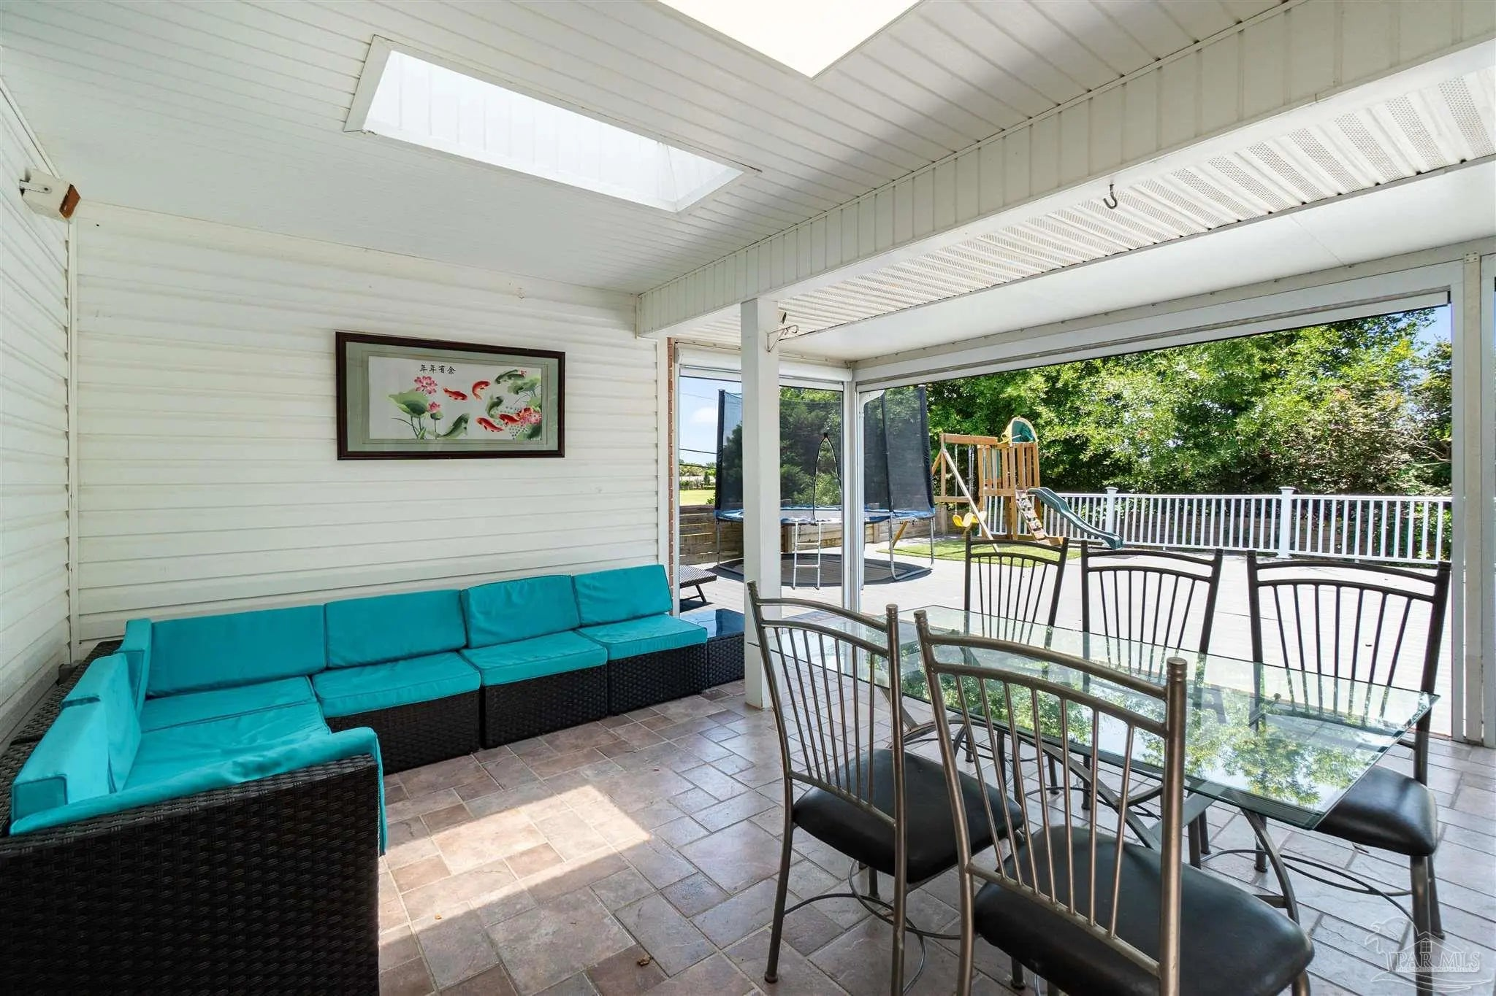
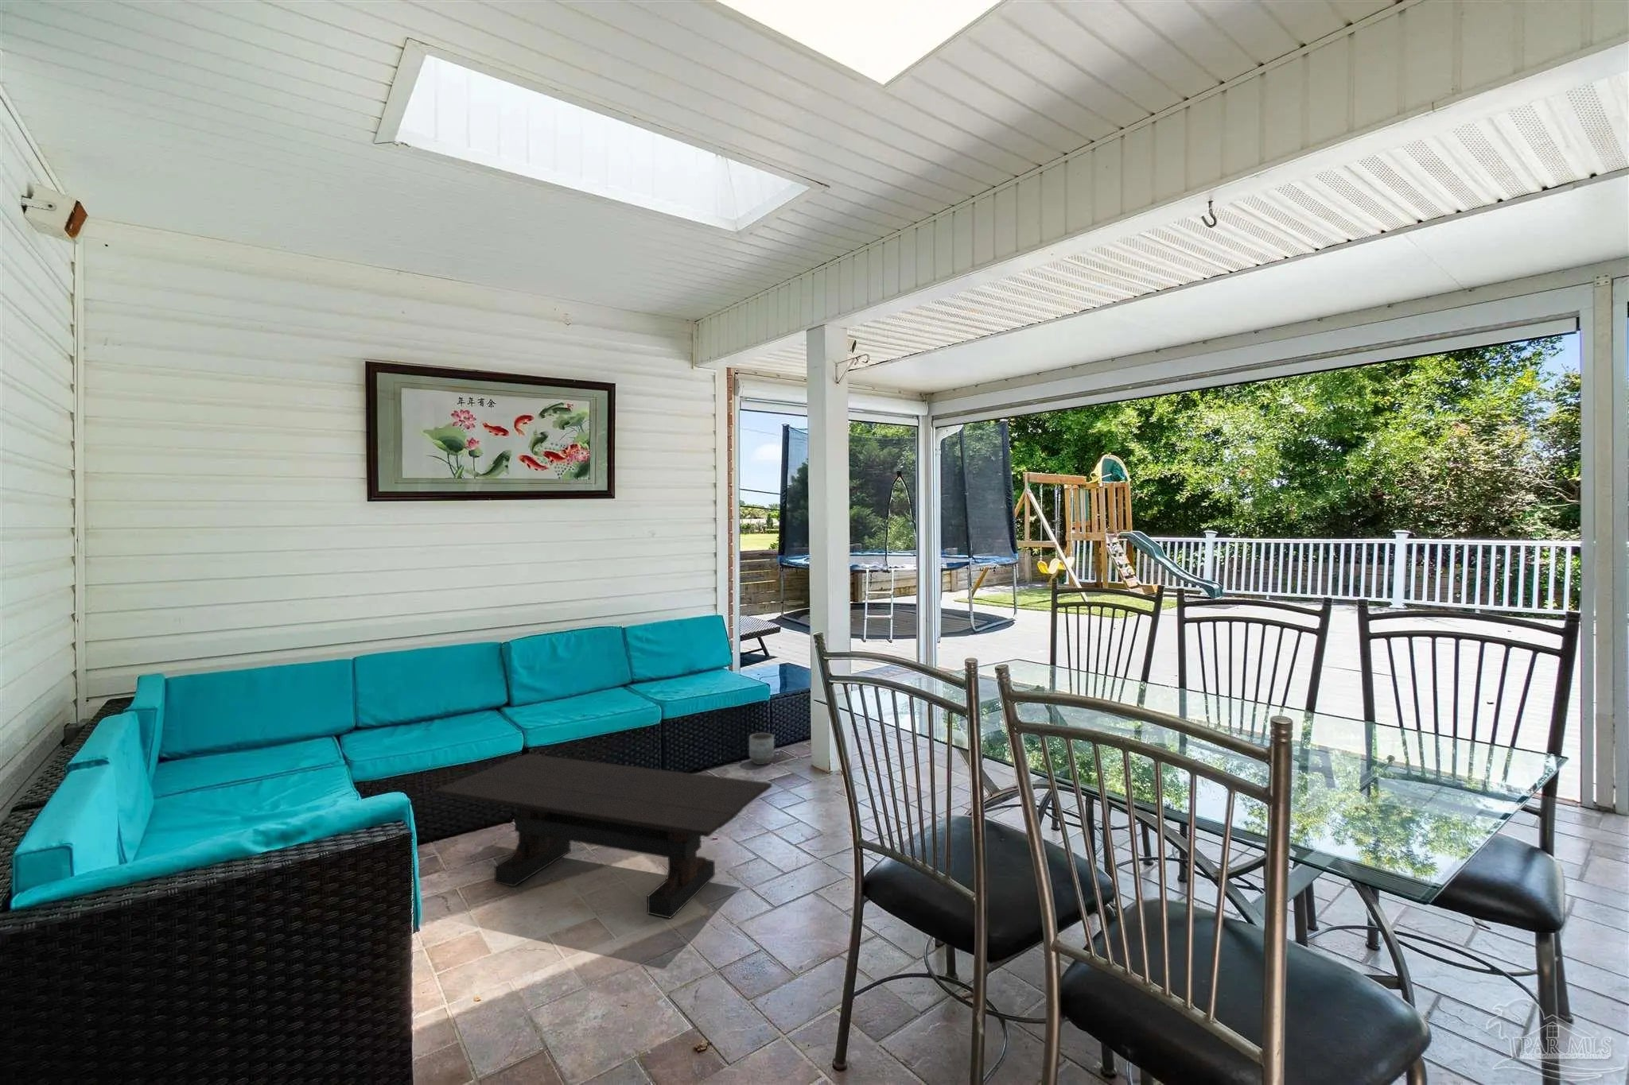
+ planter (761, 748)
+ coffee table (604, 832)
